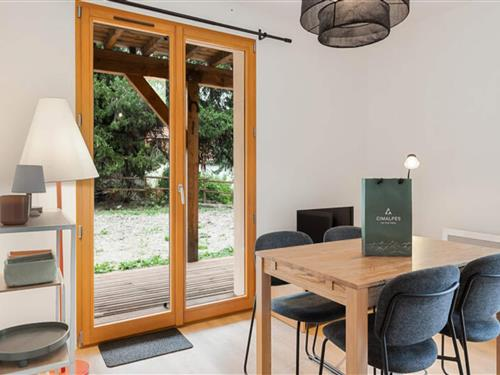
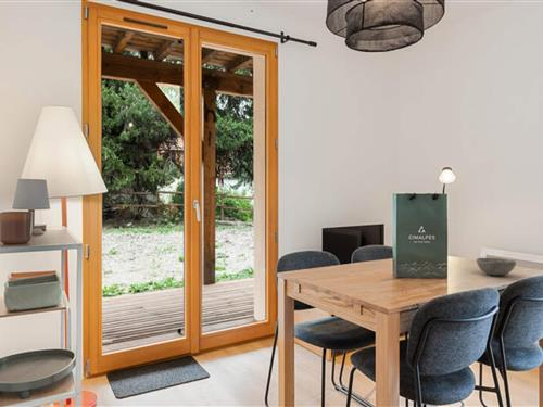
+ bowl (495, 266)
